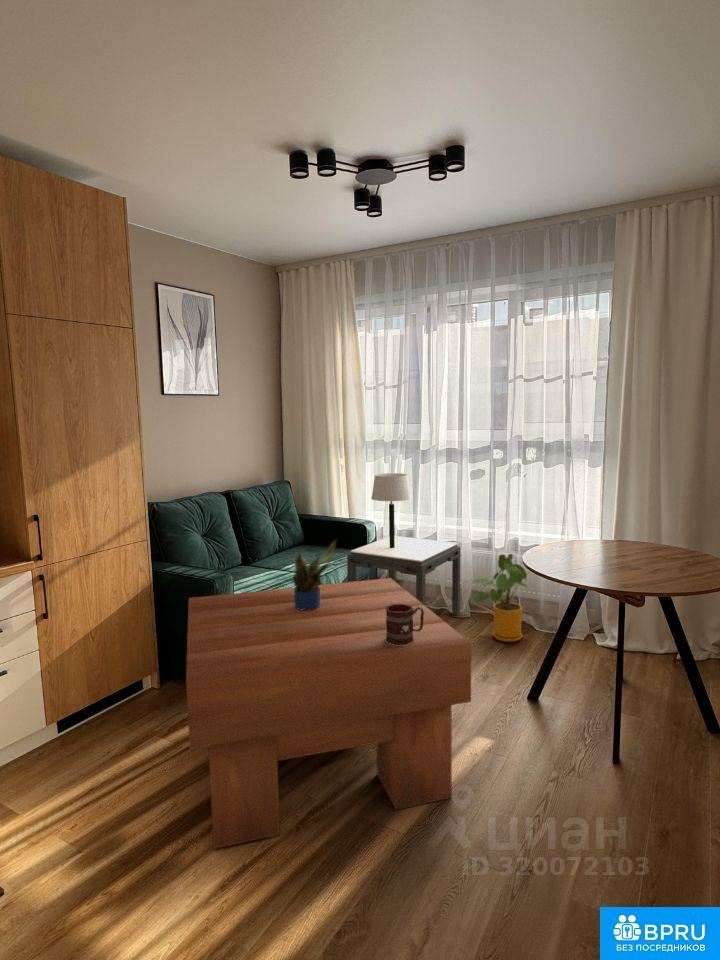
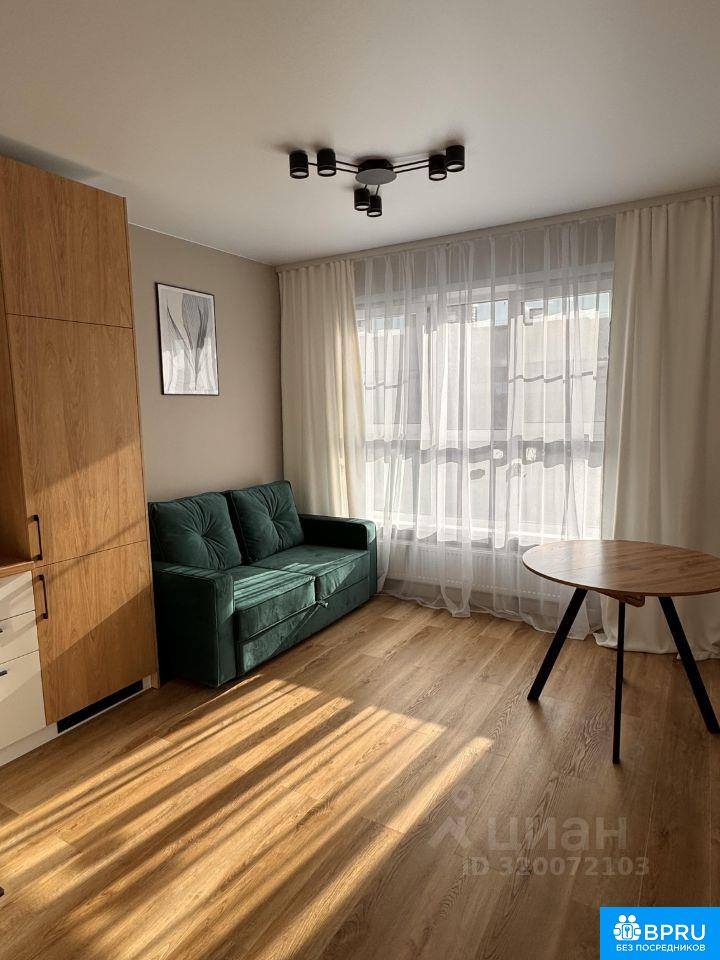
- coffee table (314, 689)
- mug (405, 622)
- side table (395, 581)
- potted plant (313, 571)
- house plant (506, 597)
- table lamp (391, 511)
